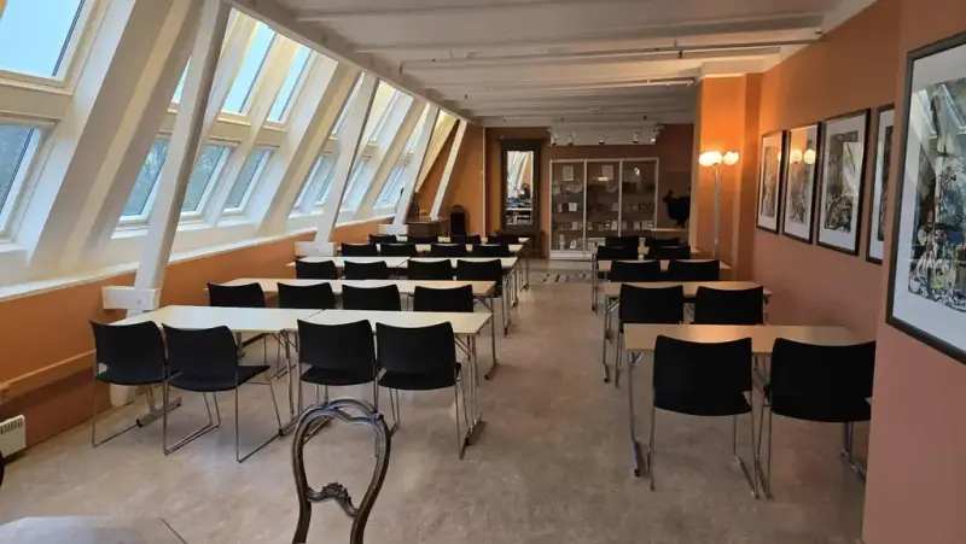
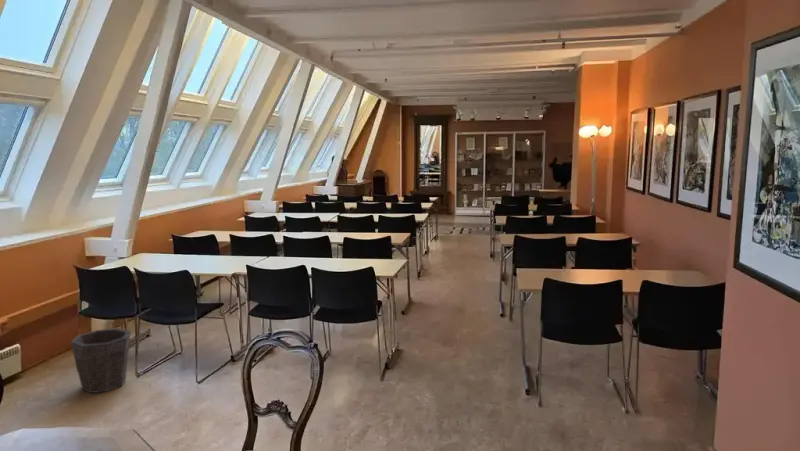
+ waste bin (103, 360)
